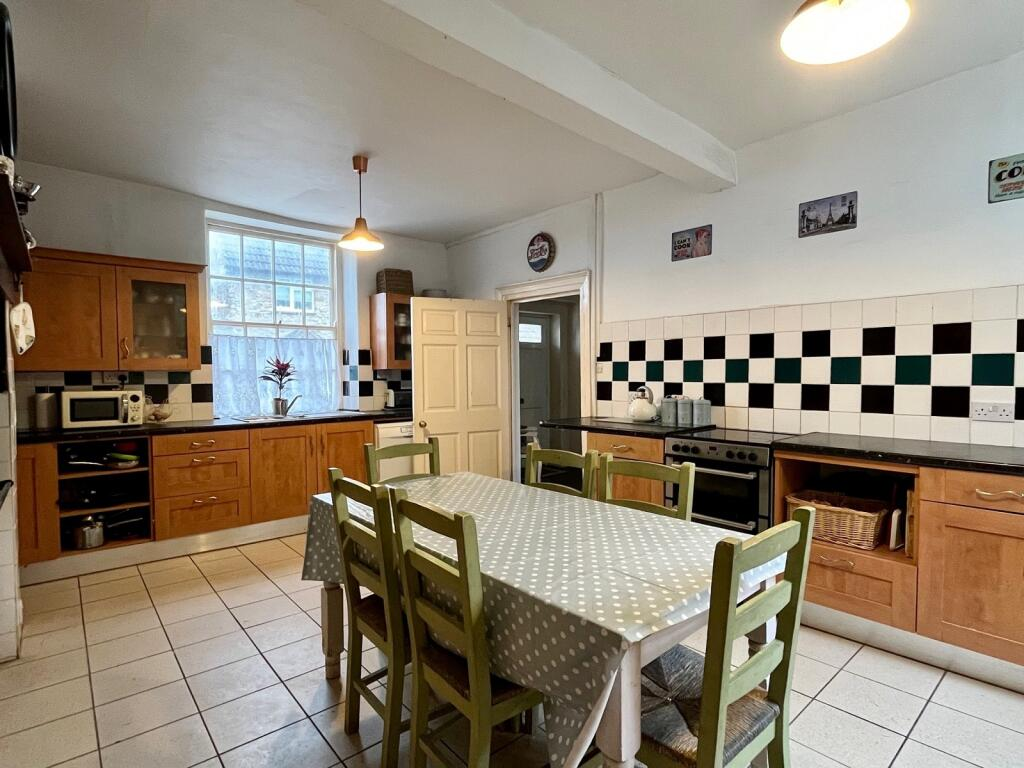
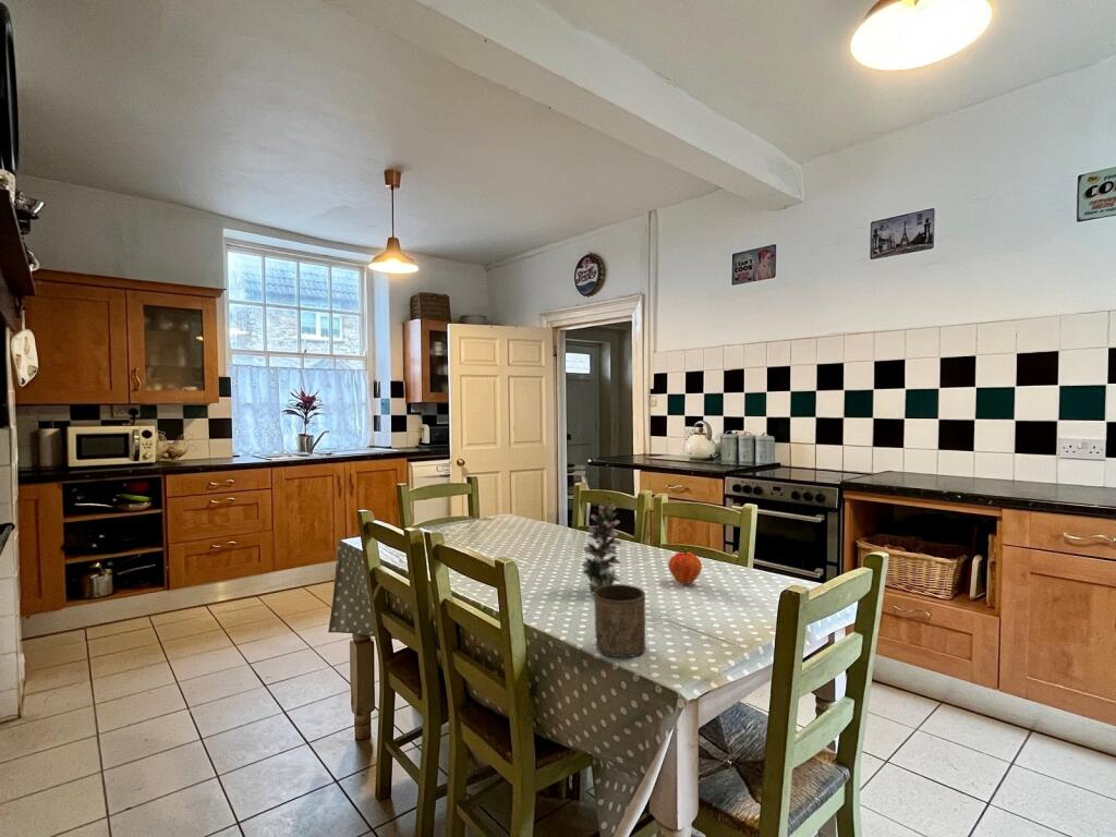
+ flower (602, 547)
+ cup (619, 620)
+ fruit (684, 566)
